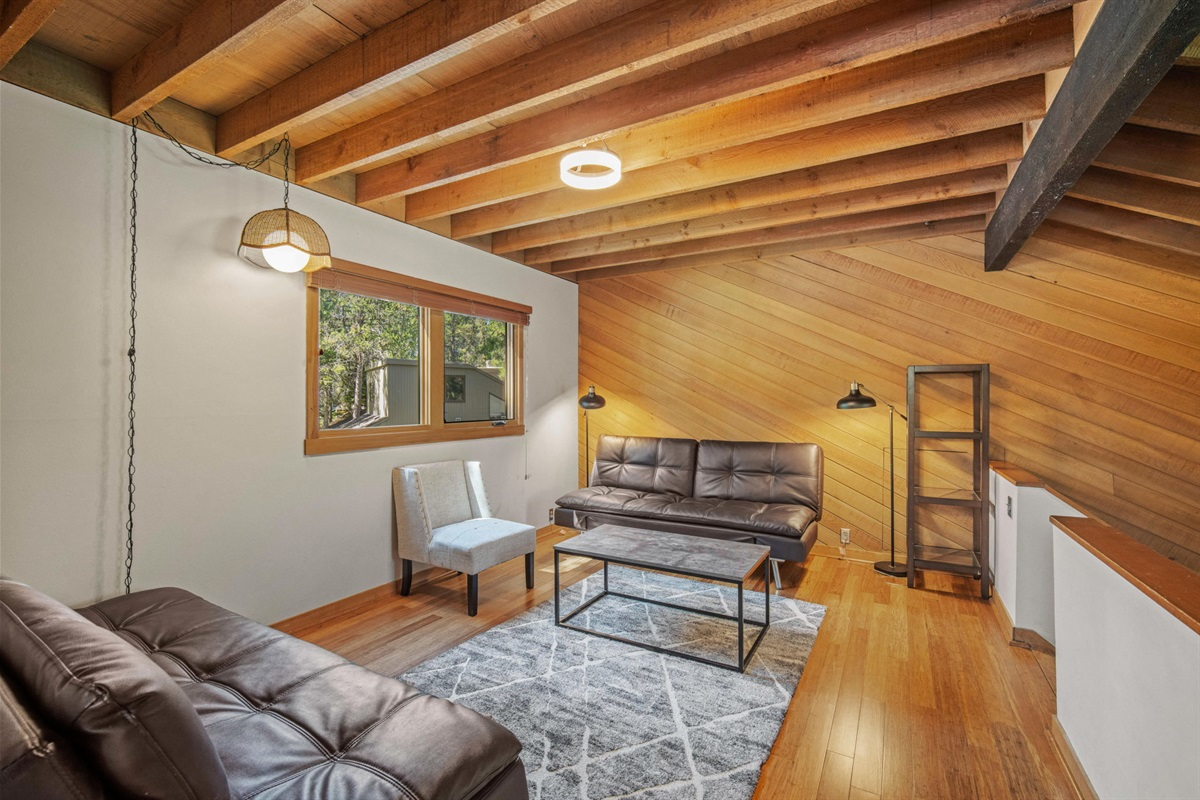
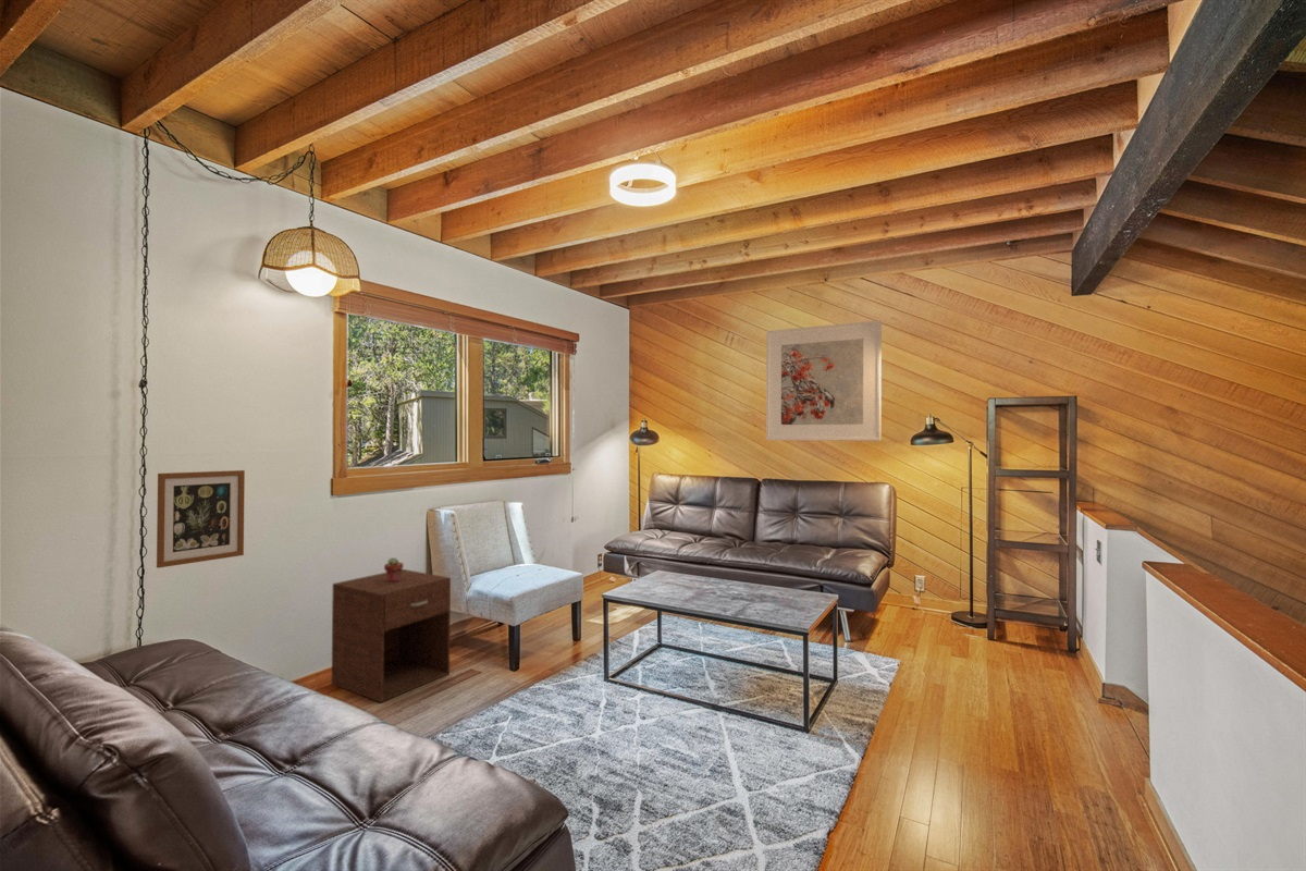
+ nightstand (394, 629)
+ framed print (821, 383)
+ wall art (202, 516)
+ potted succulent (393, 568)
